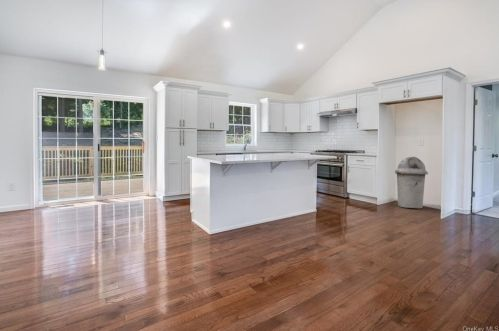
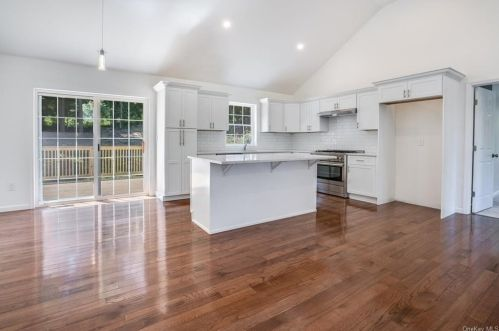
- trash can (410, 181)
